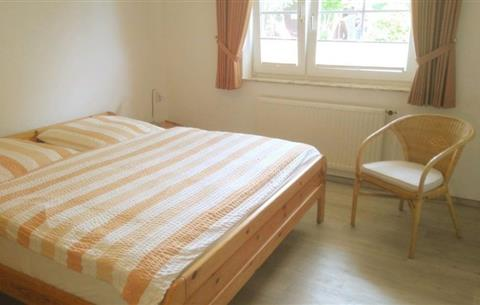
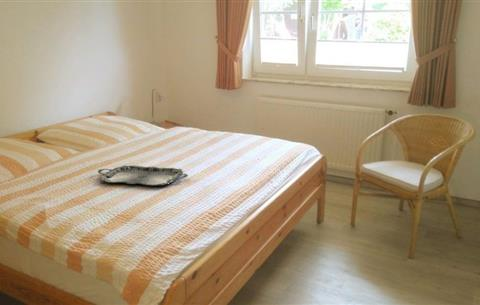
+ serving tray (142, 174)
